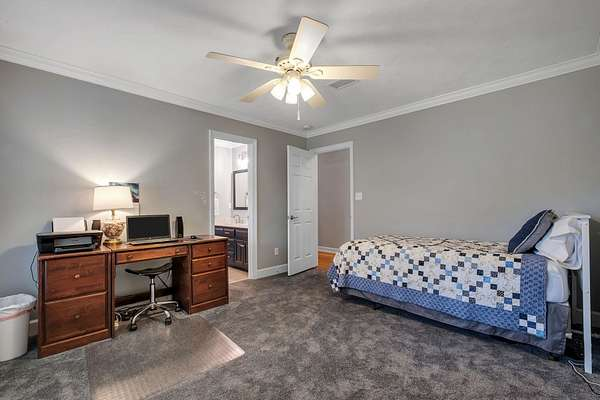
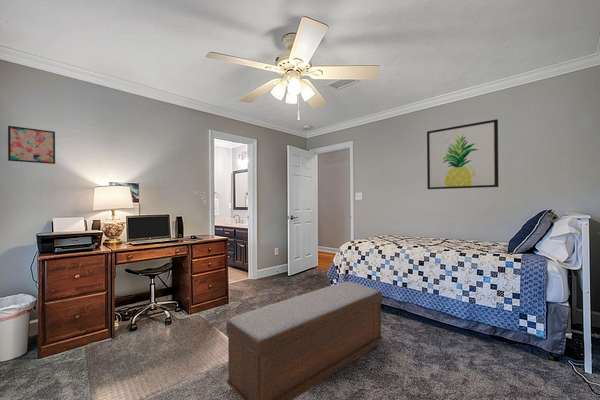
+ bench (314, 332)
+ wall art (460, 157)
+ wall art (32, 145)
